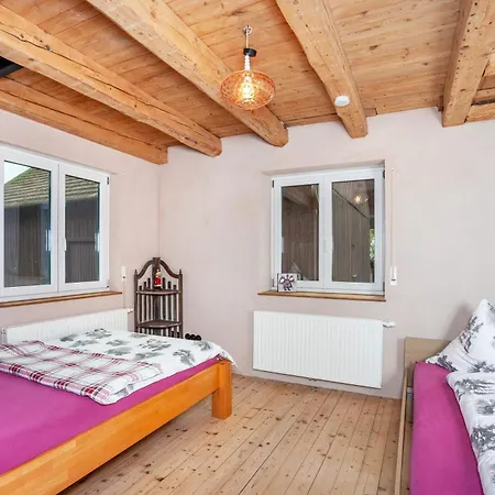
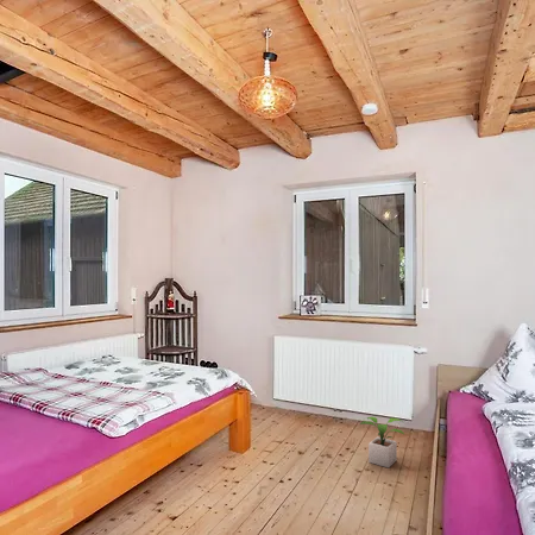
+ potted plant (380, 440)
